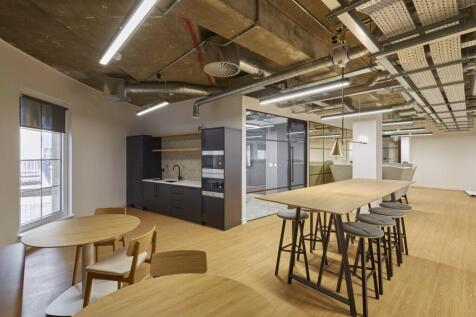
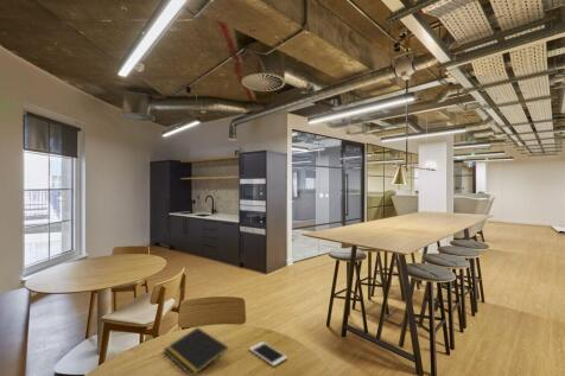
+ notepad (195, 349)
+ cell phone (267, 352)
